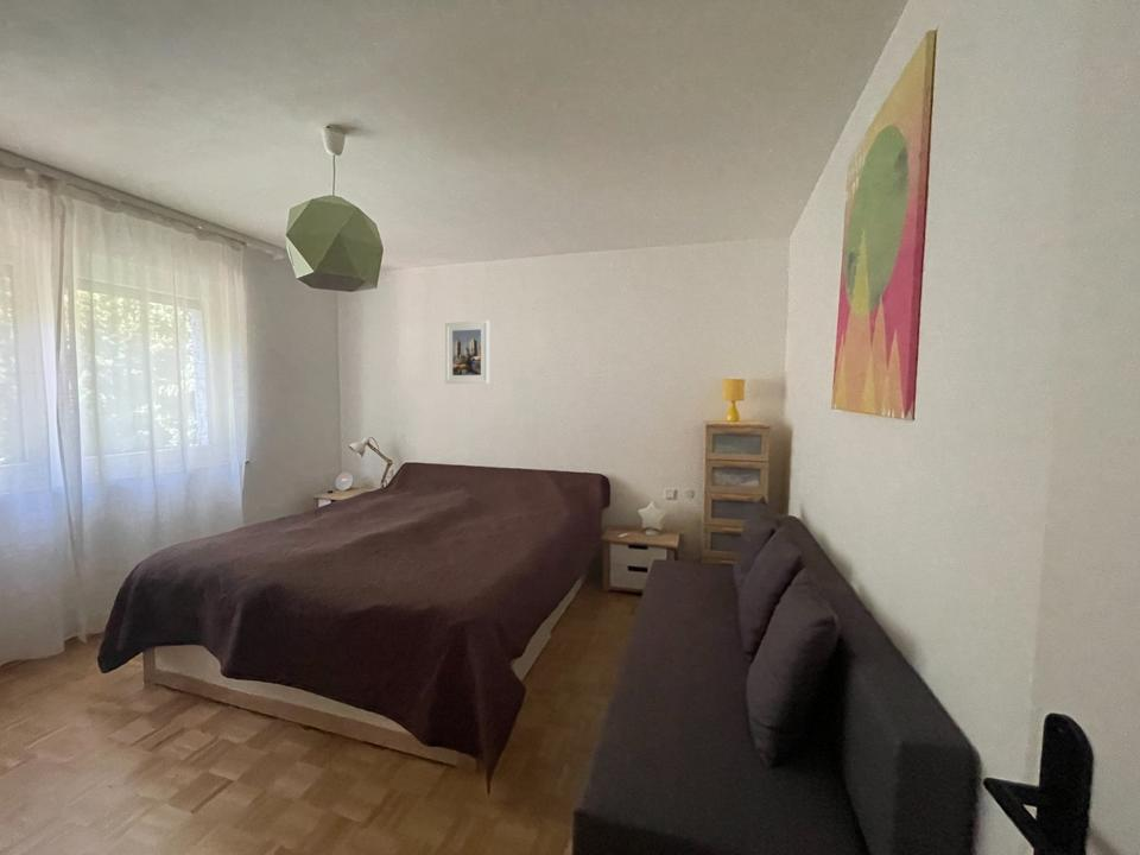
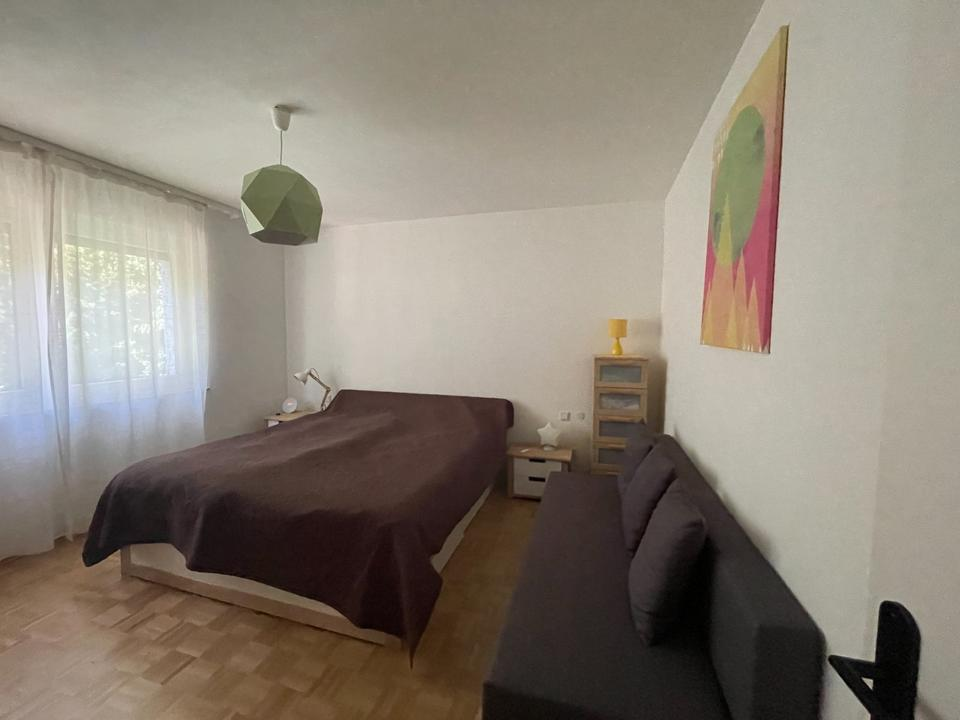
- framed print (467, 353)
